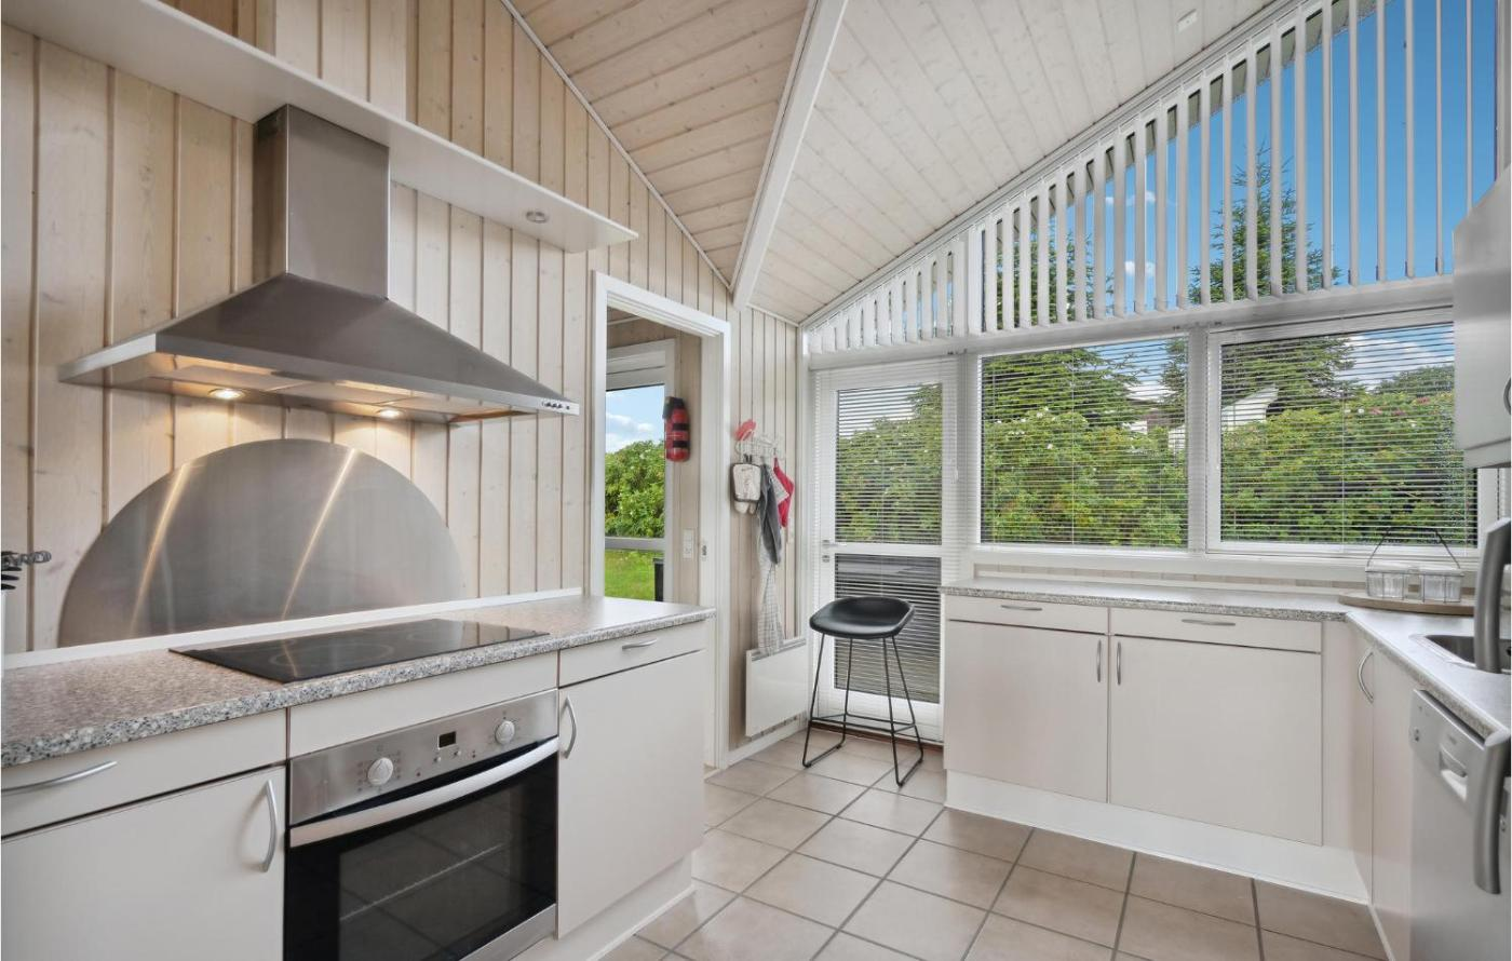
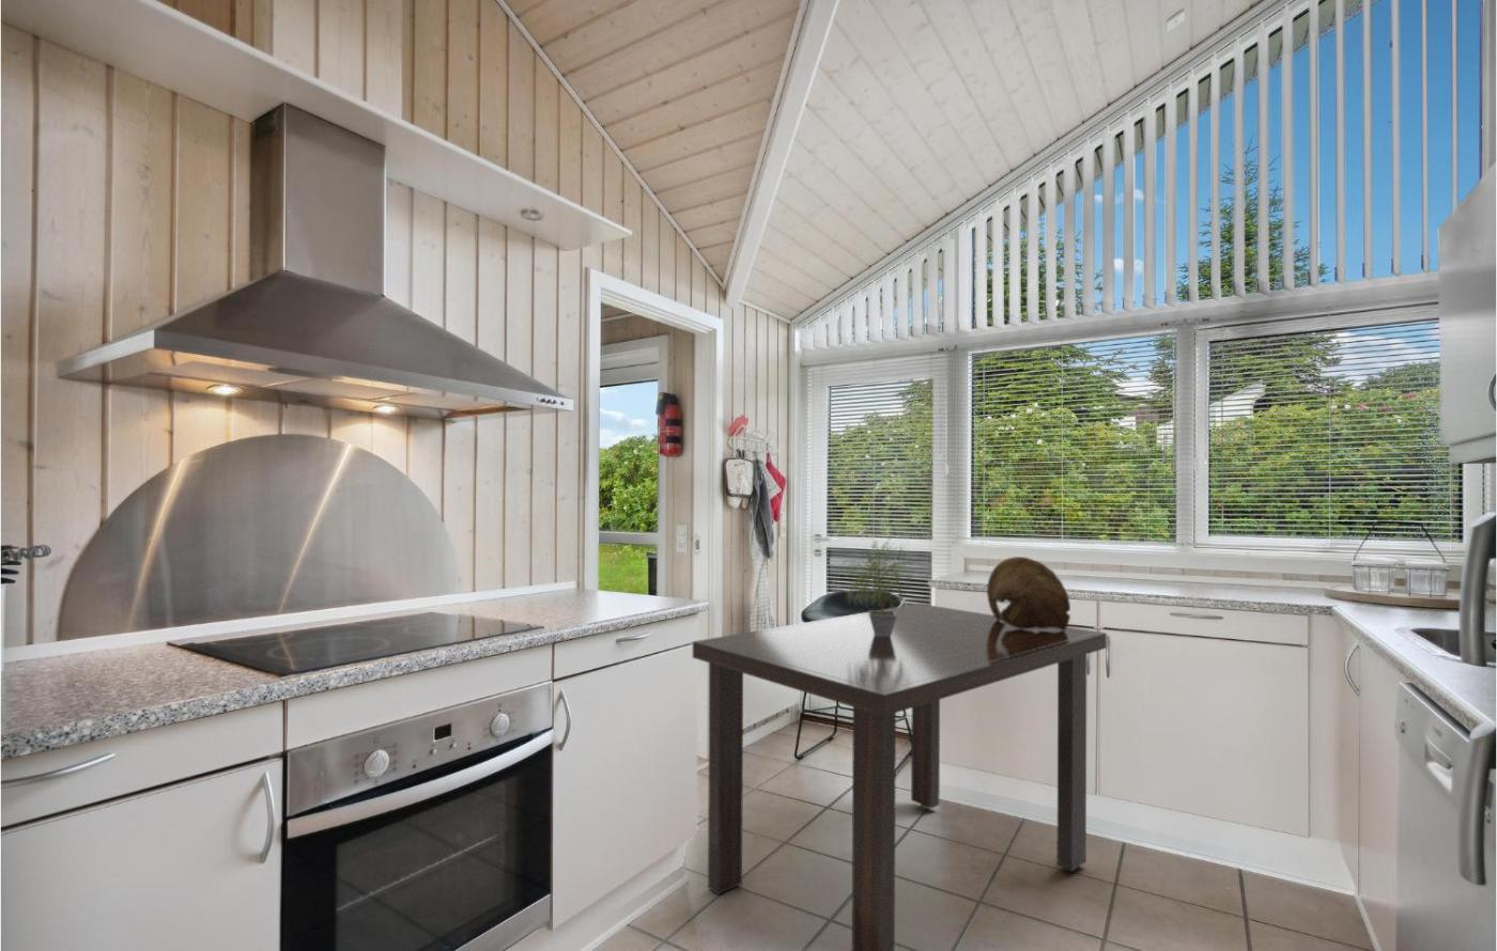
+ dining table (911, 757)
+ bowl (1022, 591)
+ potted plant (876, 582)
